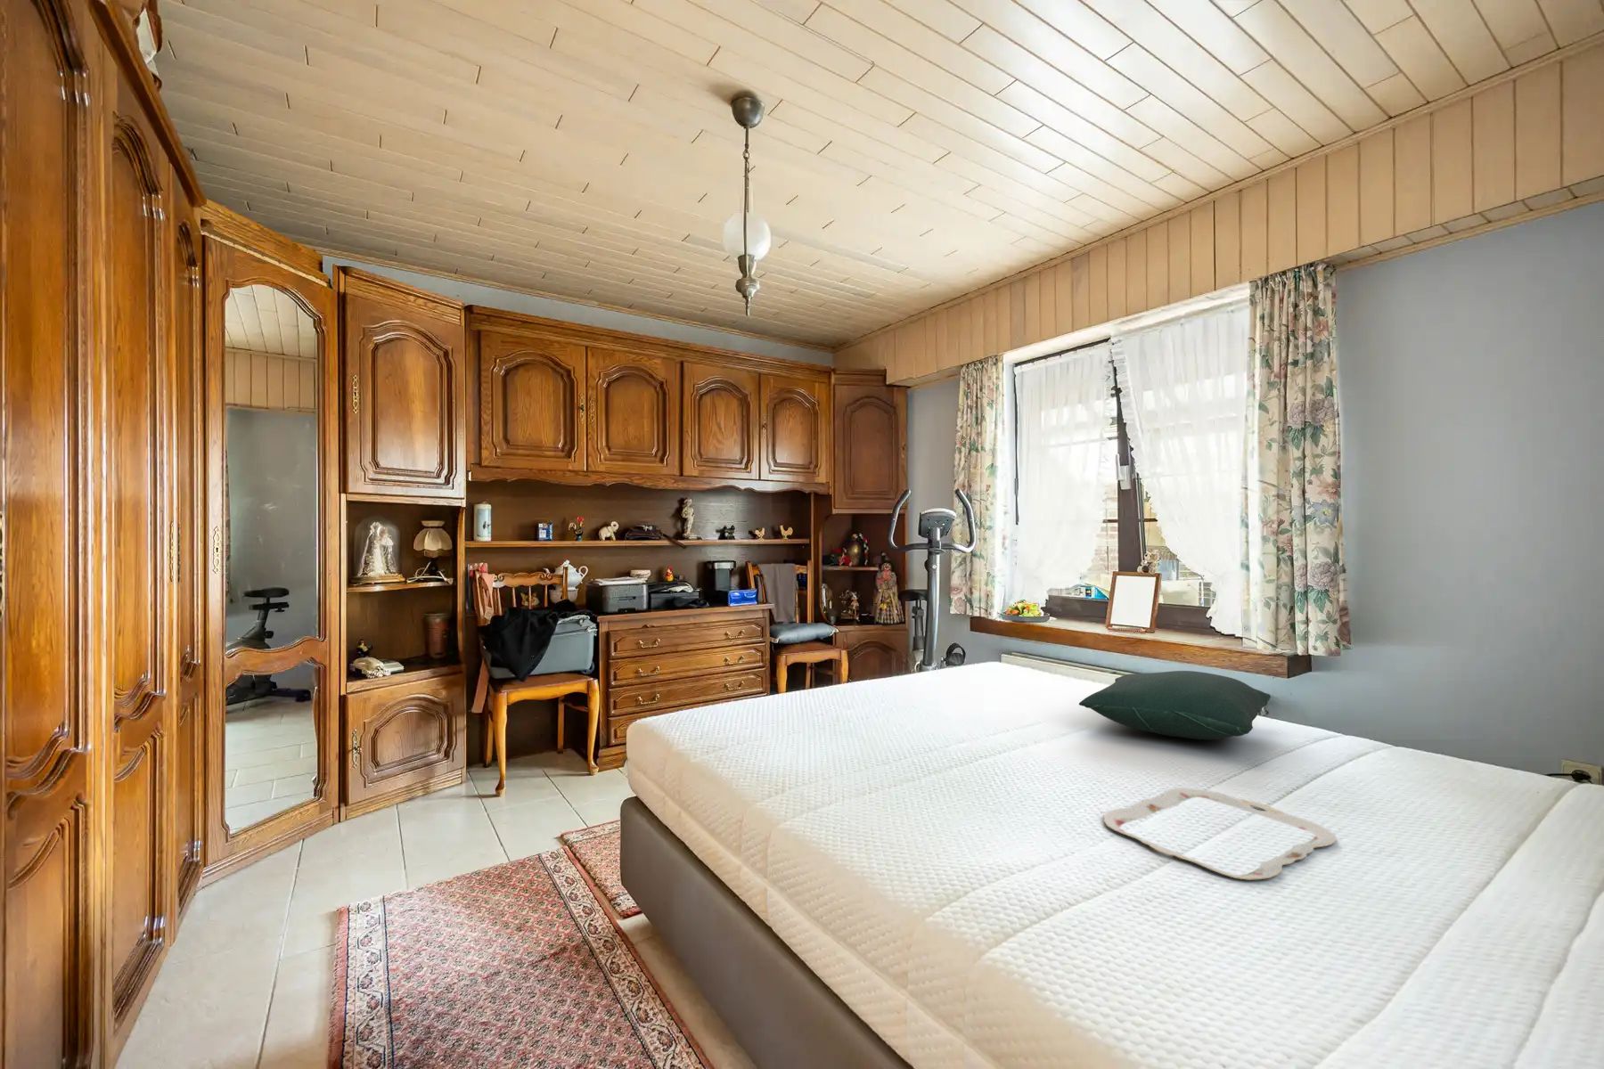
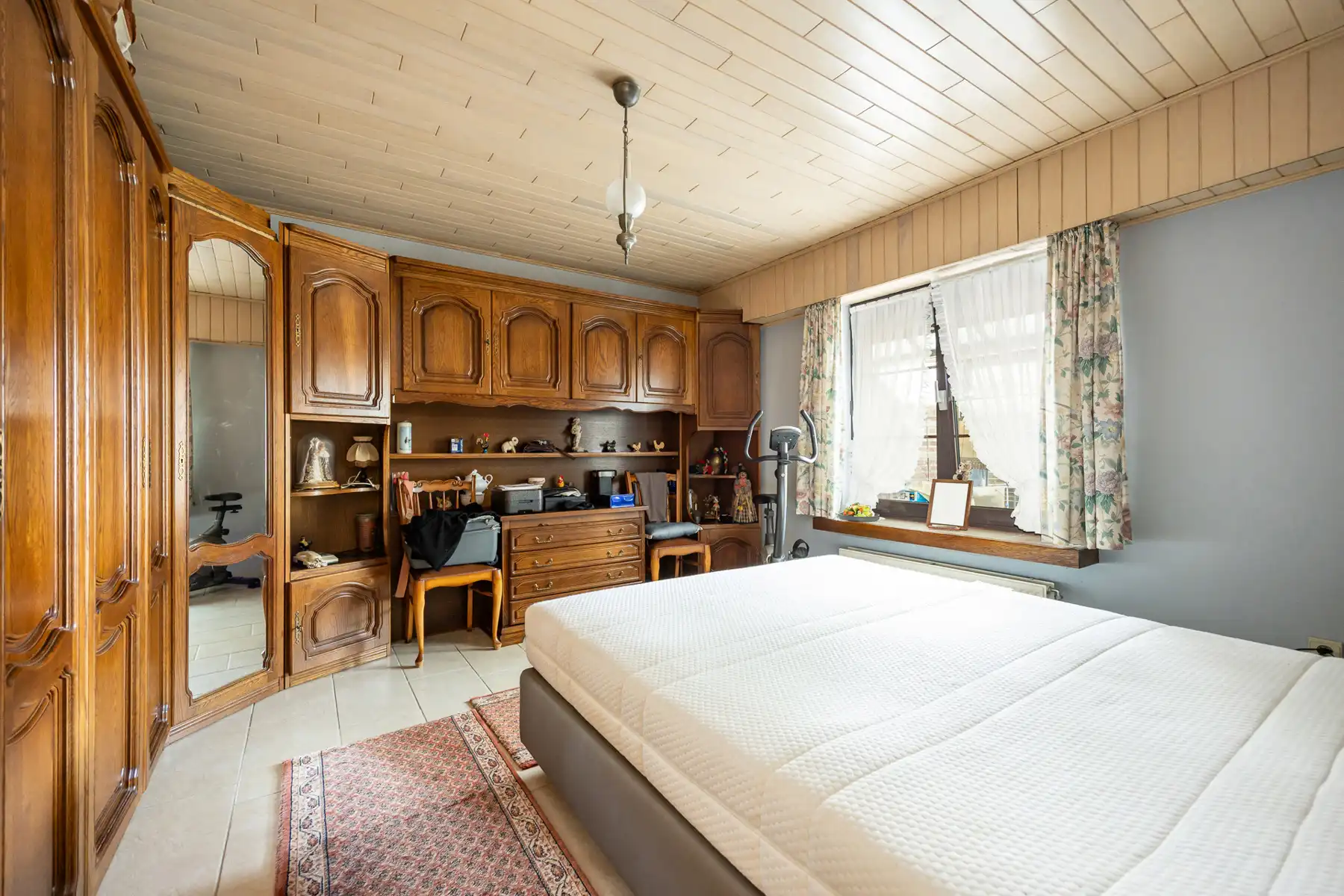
- serving tray (1221, 803)
- pillow (1174, 702)
